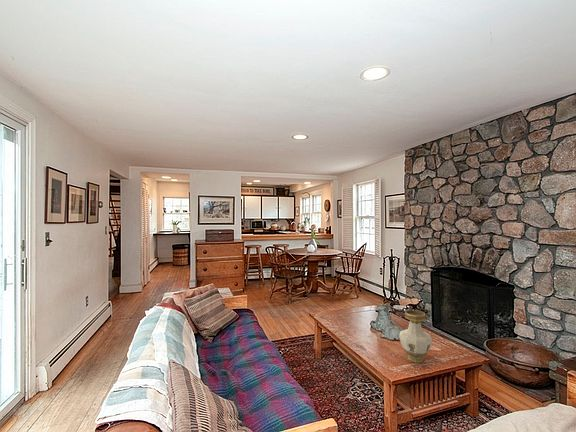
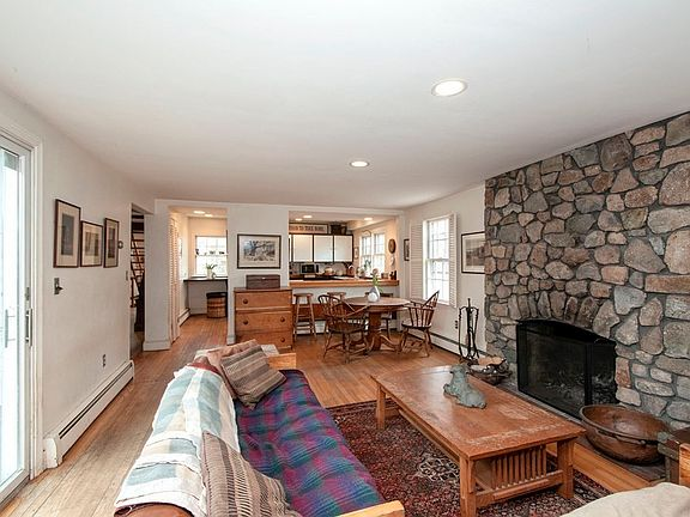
- vase (415, 335)
